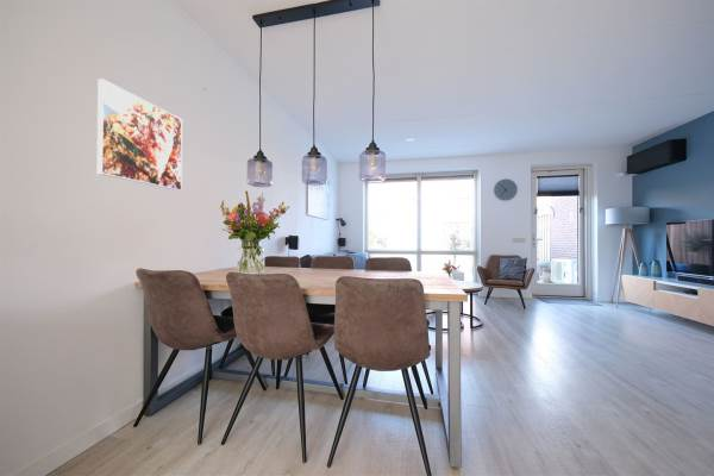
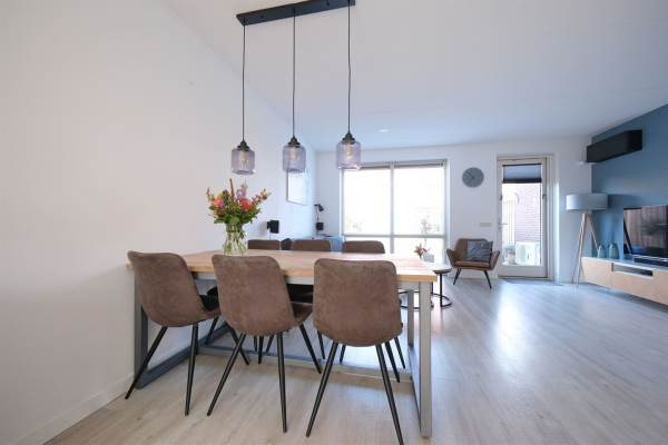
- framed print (145, 142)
